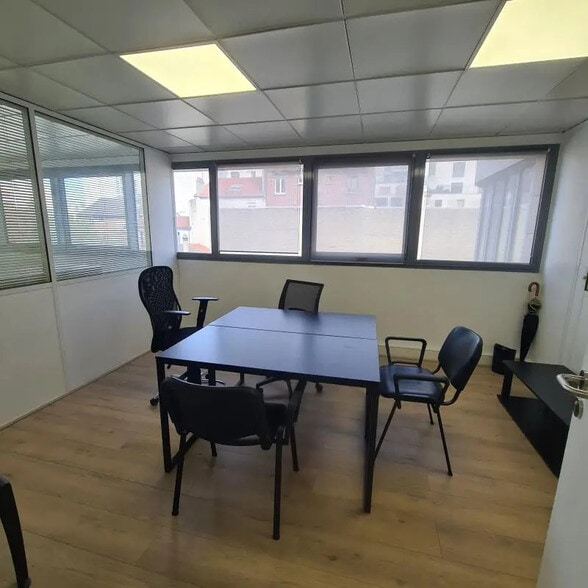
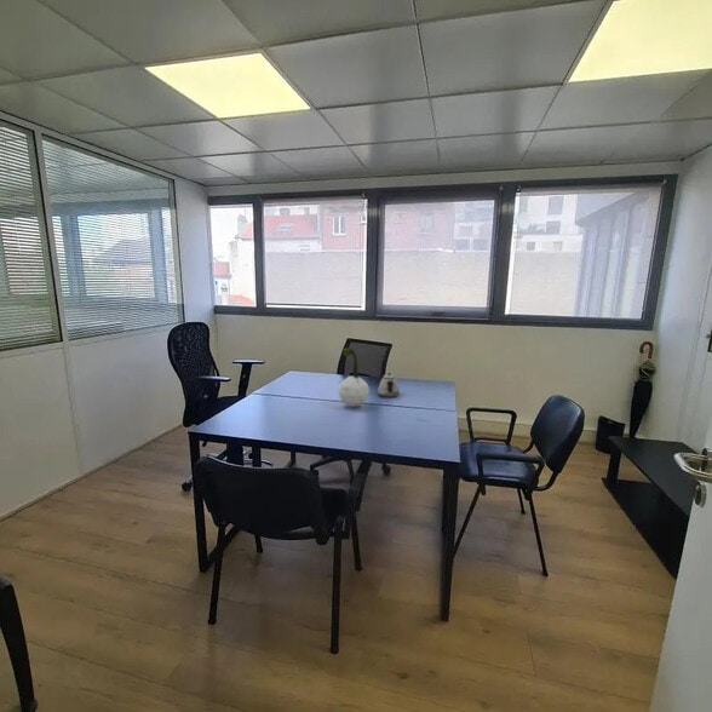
+ teapot (387, 383)
+ plant (356, 377)
